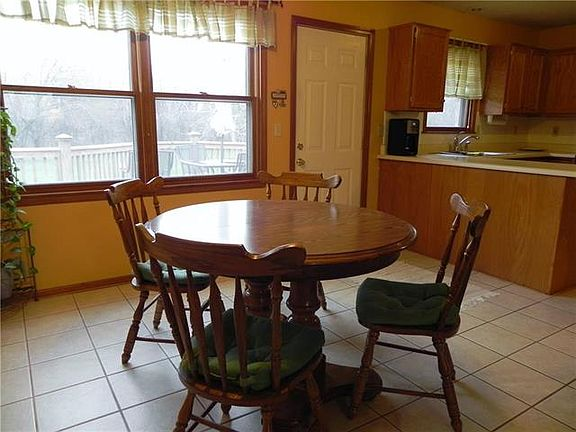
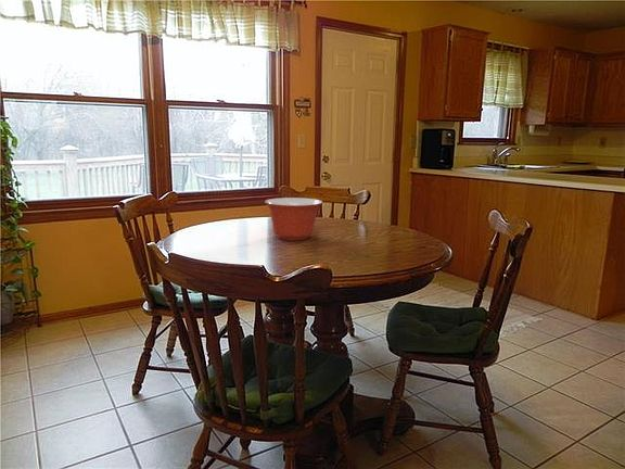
+ mixing bowl (293, 219)
